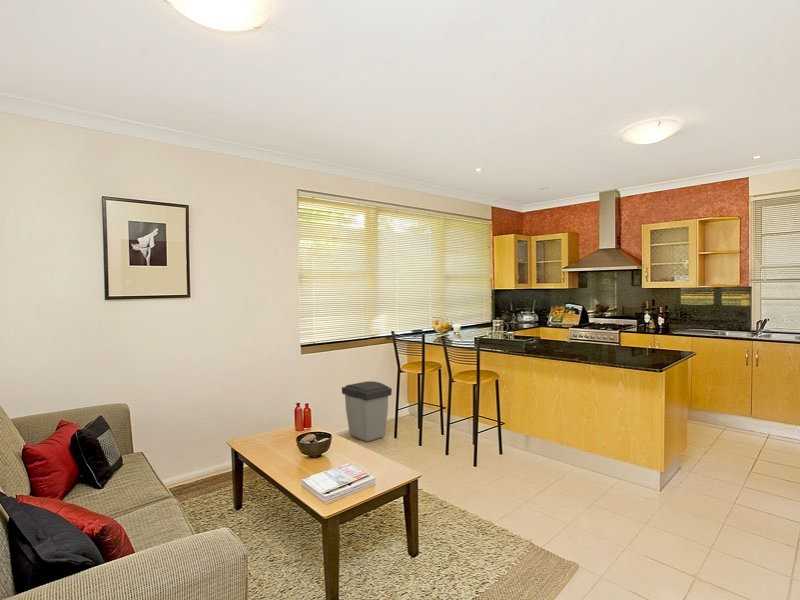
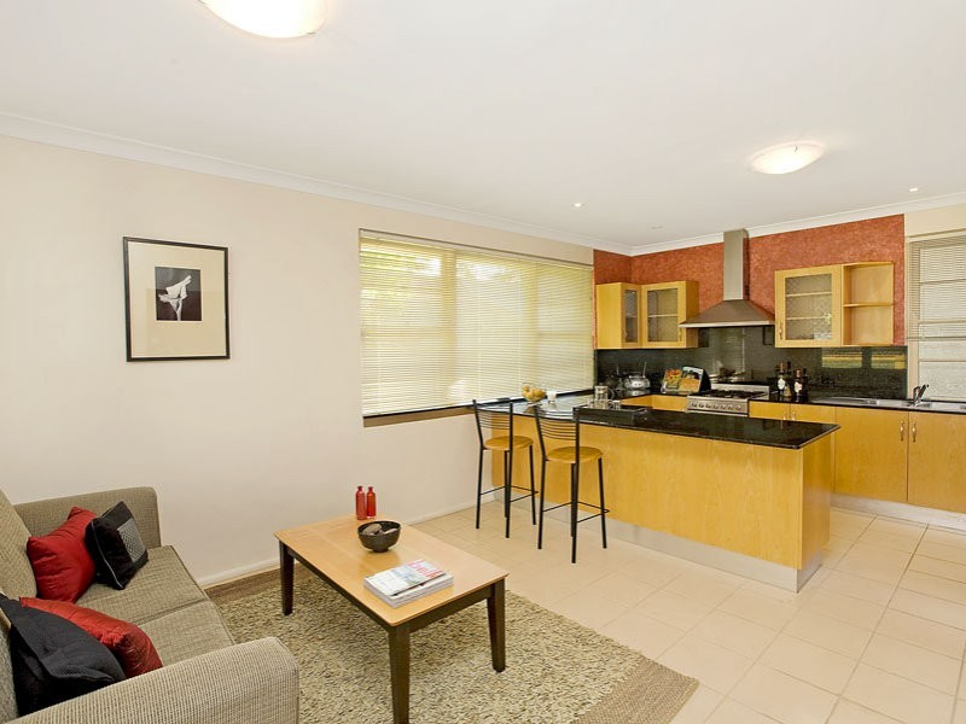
- trash can (365, 410)
